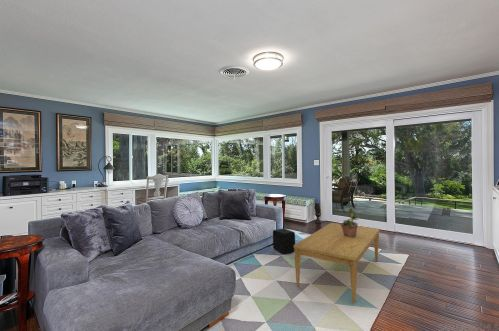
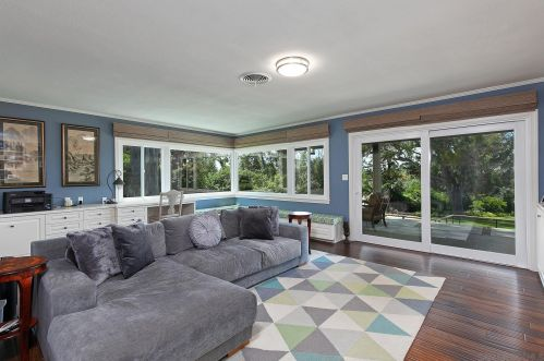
- air purifier (284, 240)
- coffee table (341, 254)
- potted plant (348, 219)
